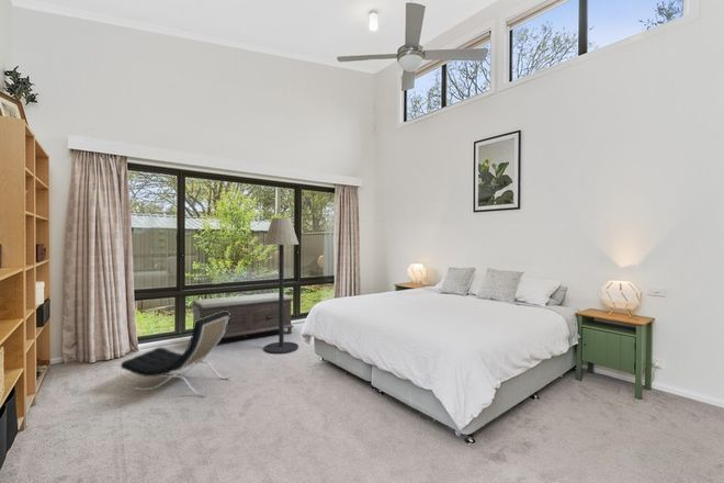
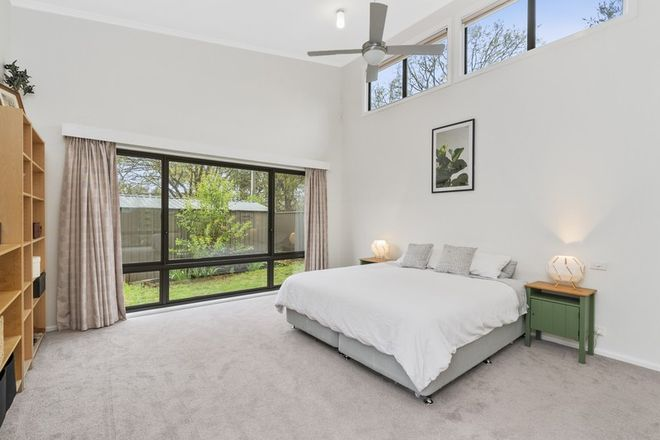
- bench (244, 317)
- lounge chair (177, 352)
- floor lamp (281, 283)
